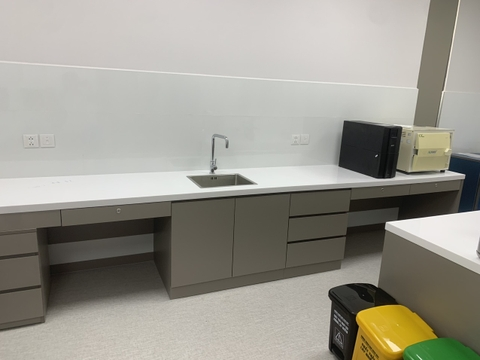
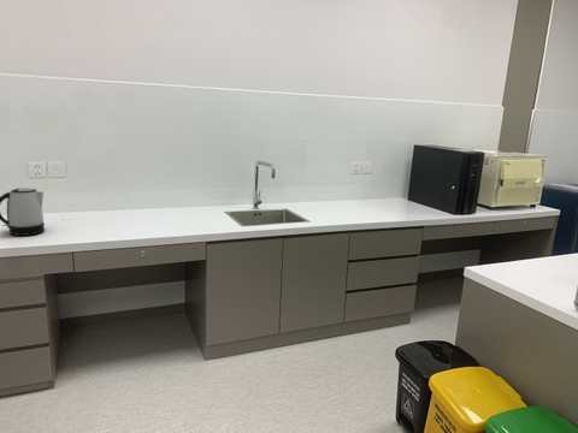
+ kettle (19, 210)
